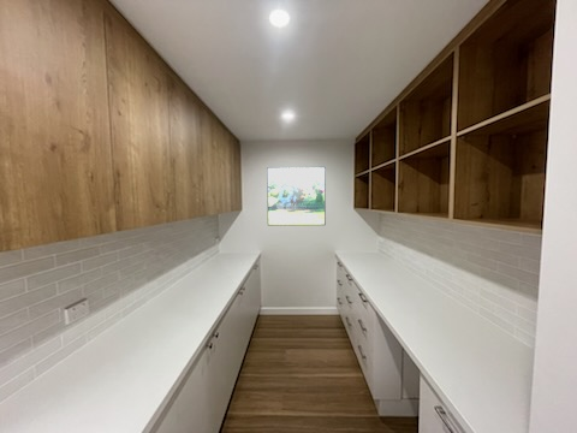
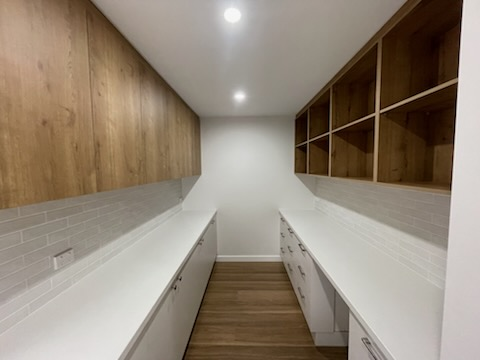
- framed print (296, 196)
